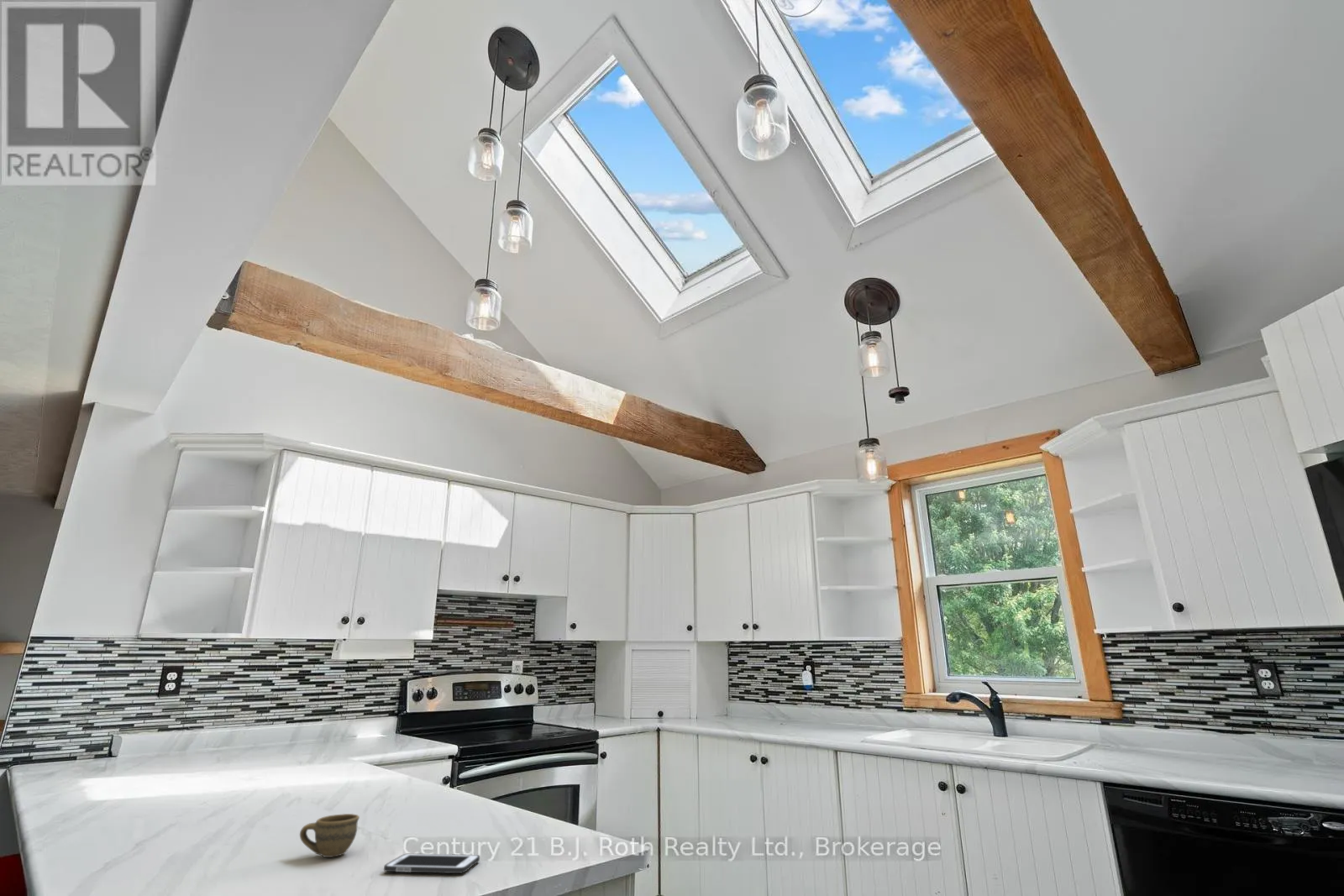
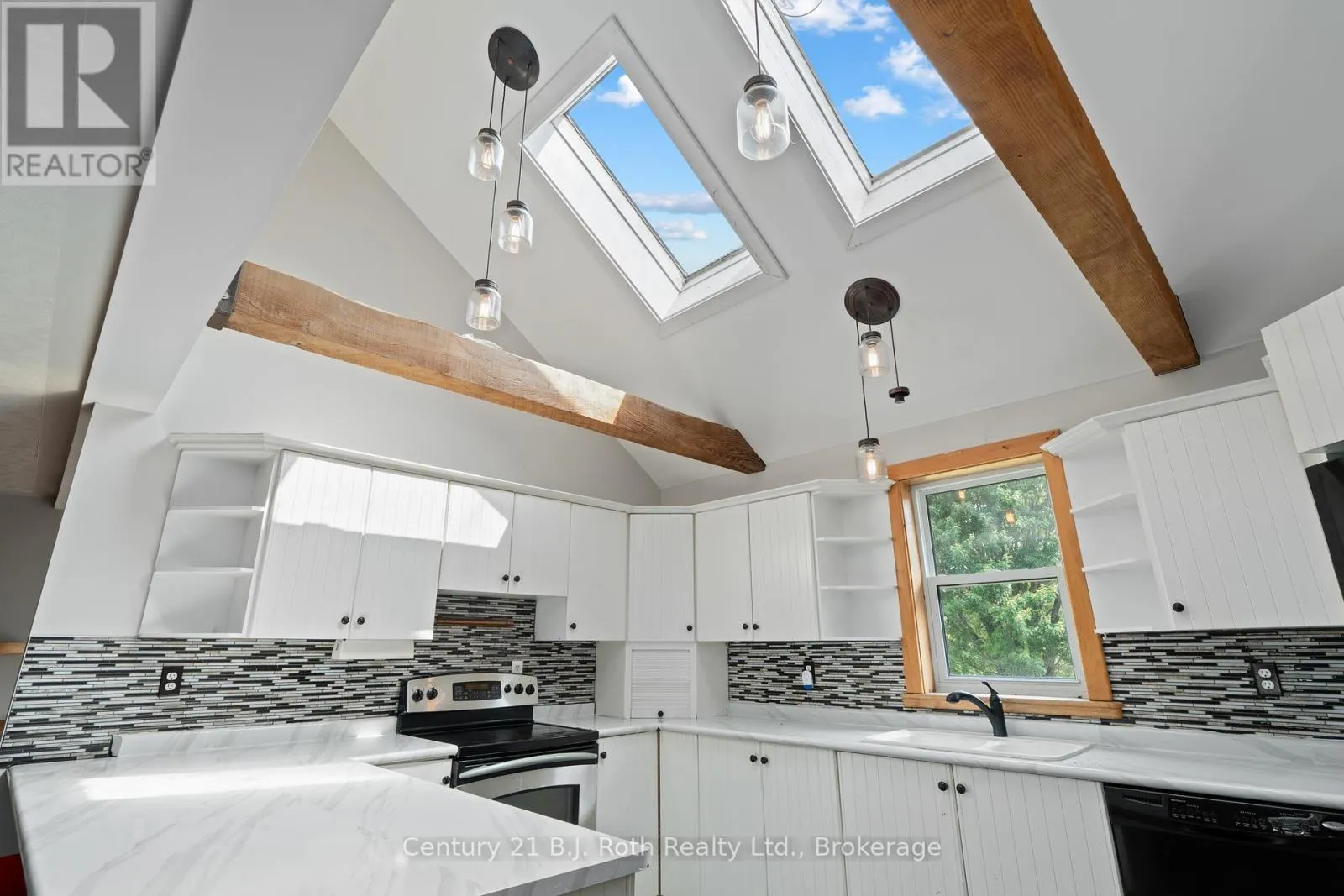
- cell phone (433, 863)
- cup (328, 836)
